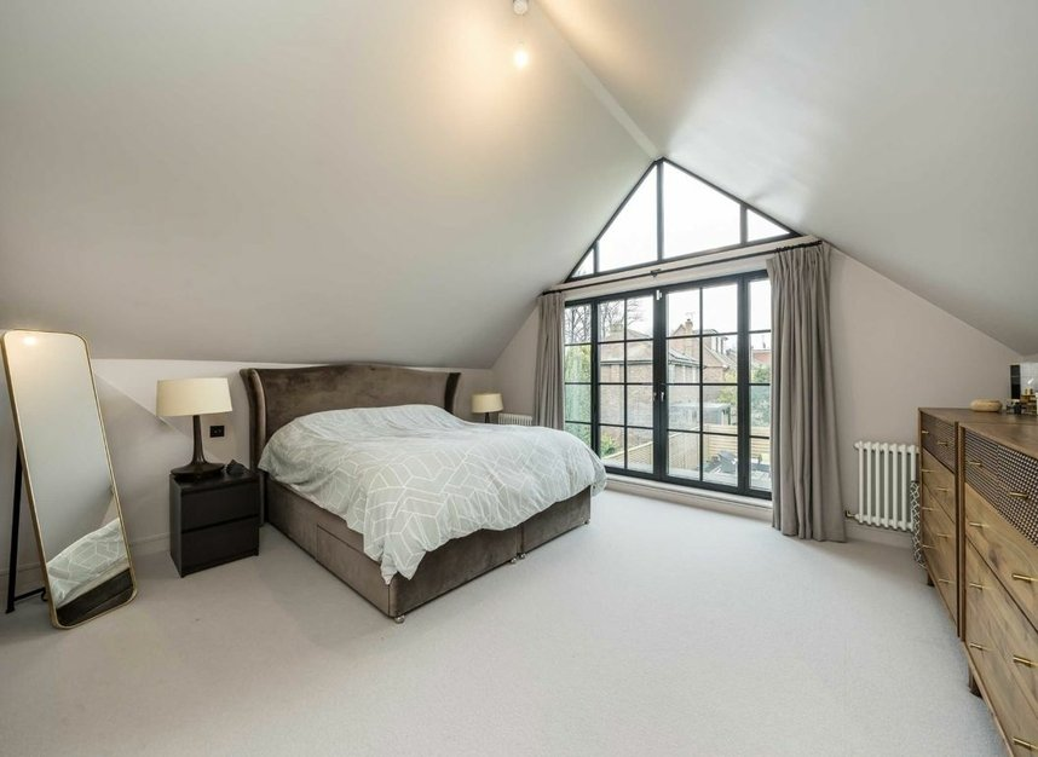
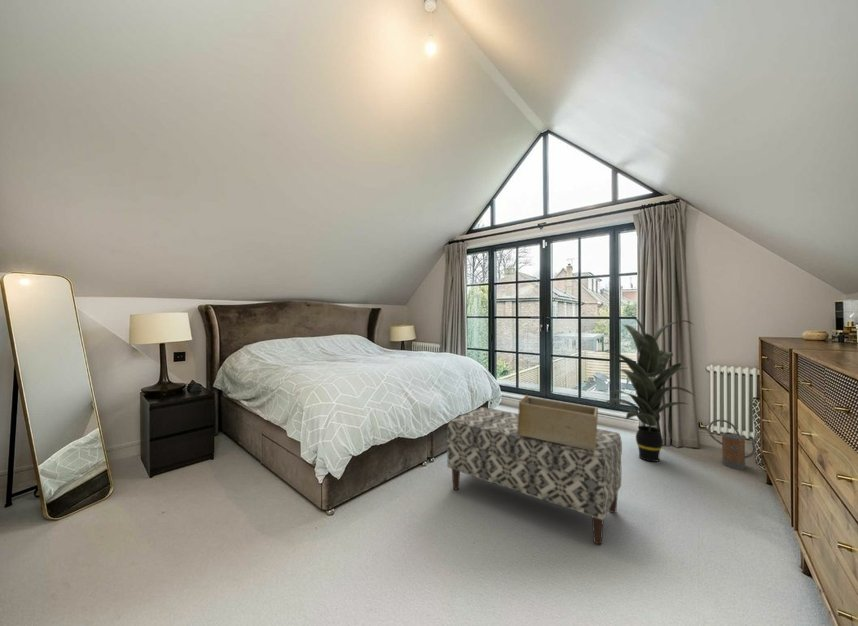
+ bench (529, 462)
+ indoor plant (643, 384)
+ watering can (733, 443)
+ decorative box (556, 421)
